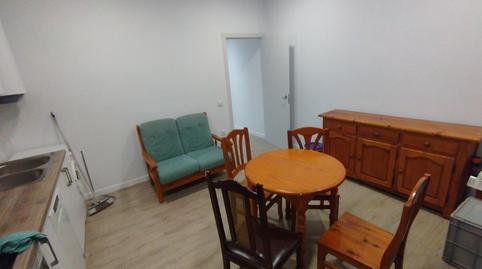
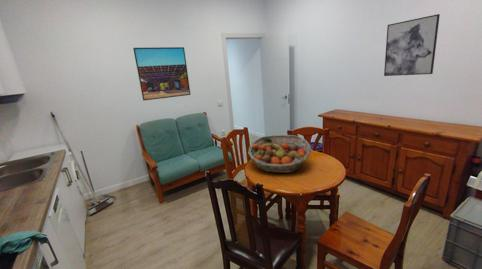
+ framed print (164, 73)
+ wall art (409, 48)
+ fruit basket (278, 153)
